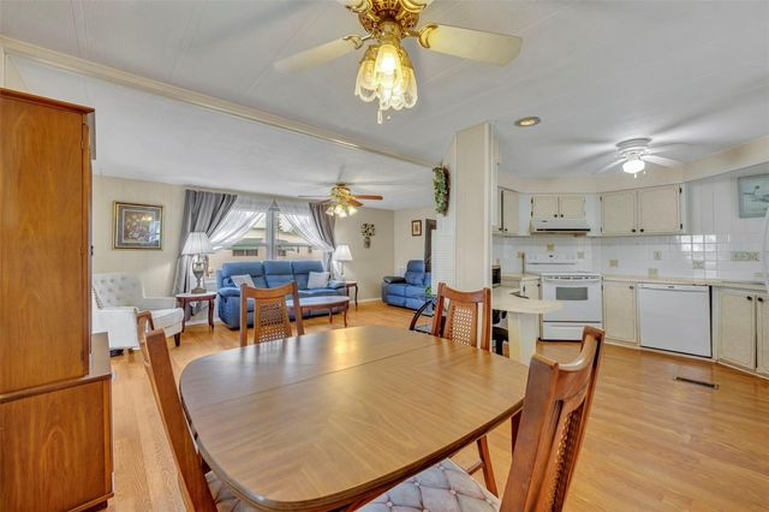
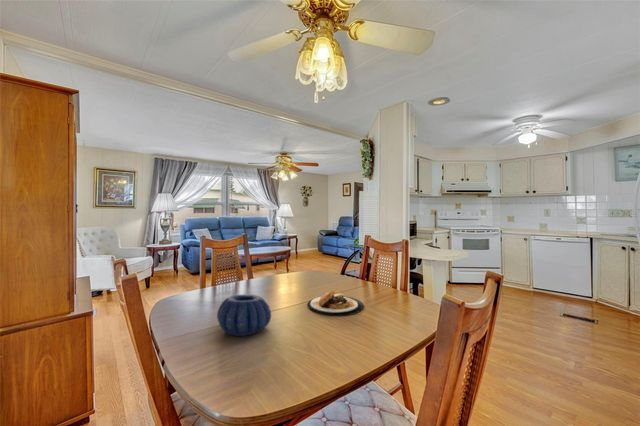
+ decorative bowl (244, 312)
+ plate (335, 296)
